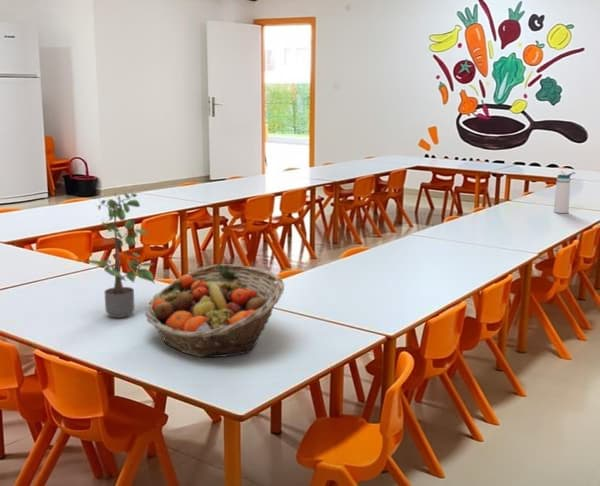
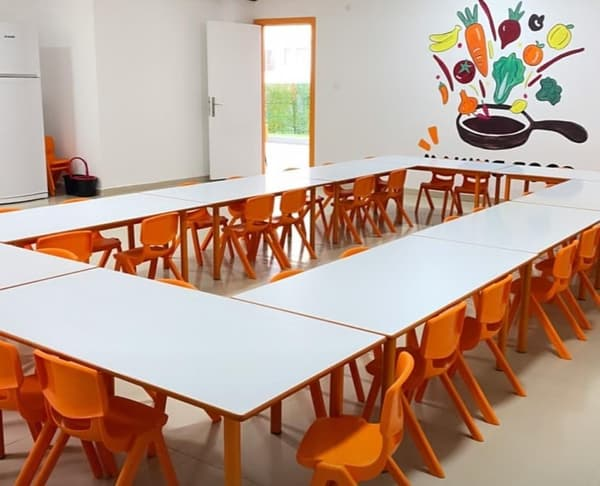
- potted plant (132, 253)
- fruit basket (214, 308)
- water bottle (564, 191)
